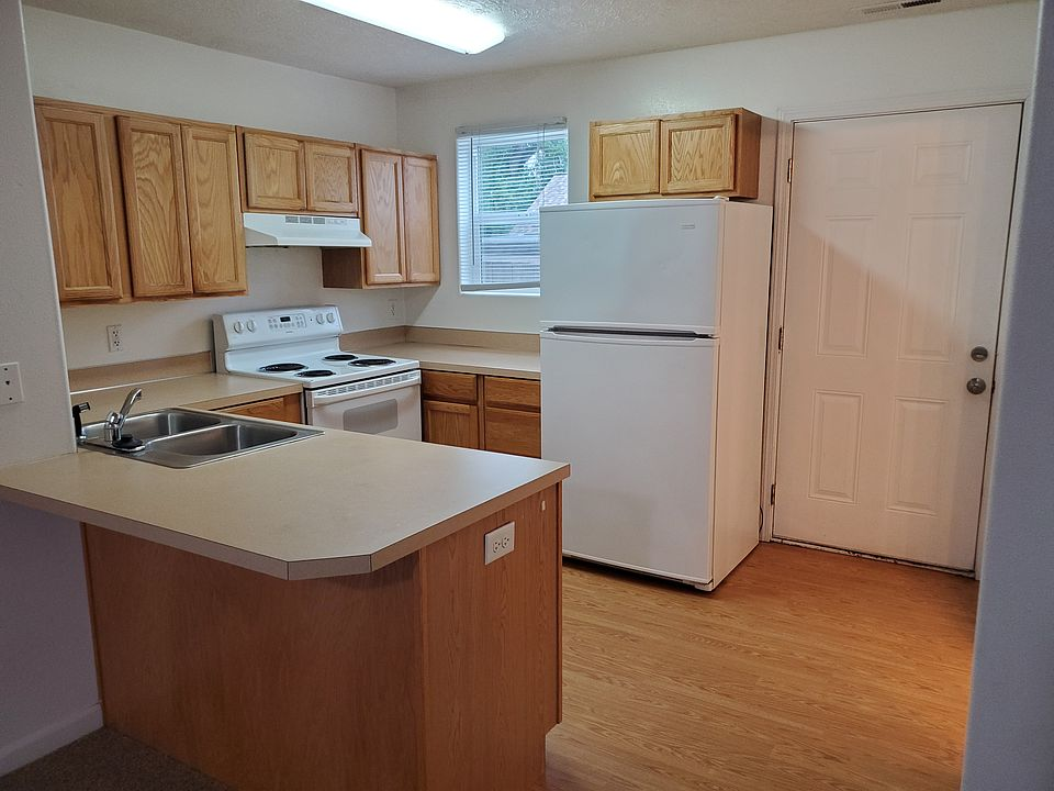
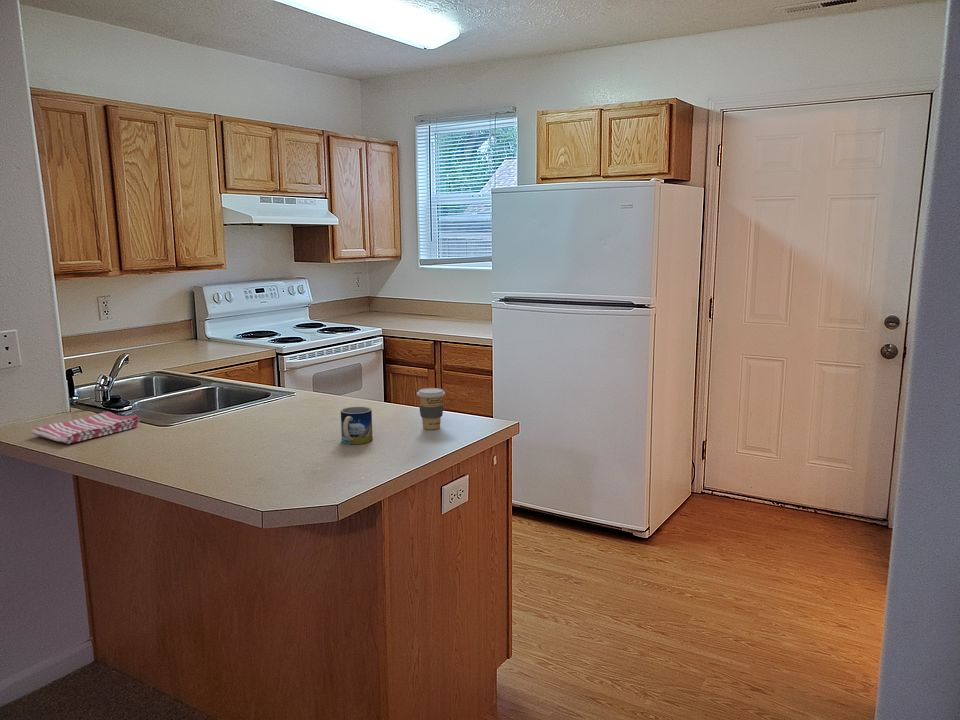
+ mug (353, 426)
+ dish towel (86, 425)
+ coffee cup (431, 408)
